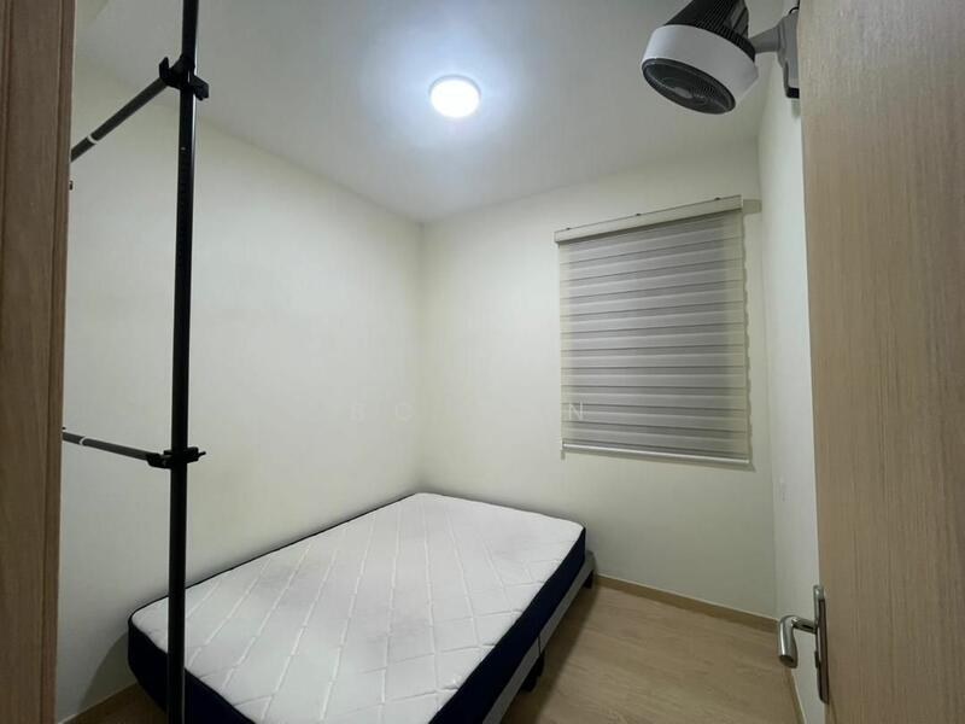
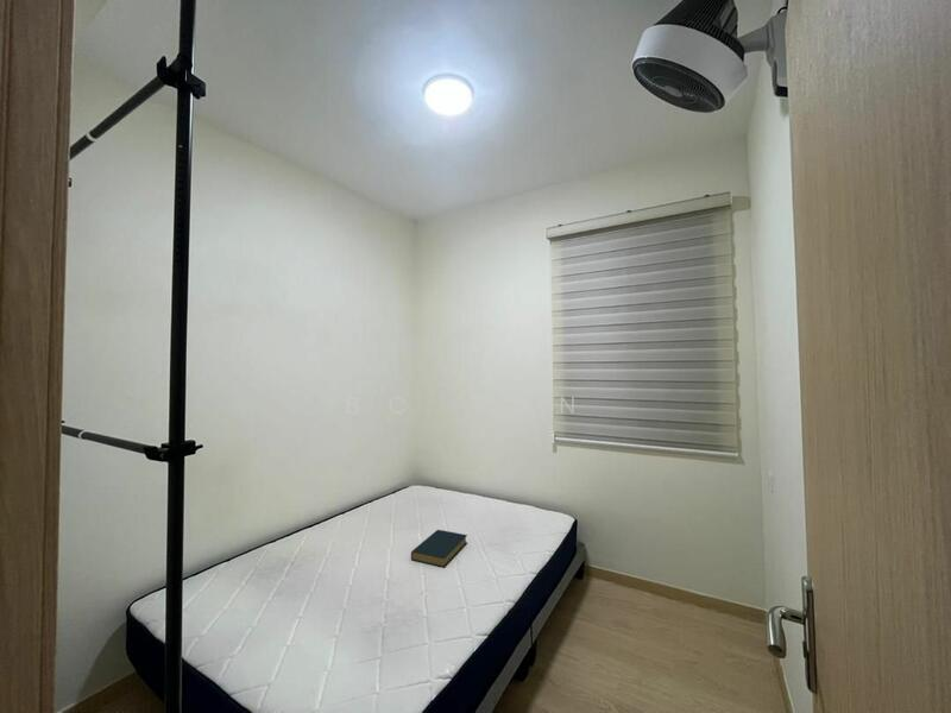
+ hardback book (440, 547)
